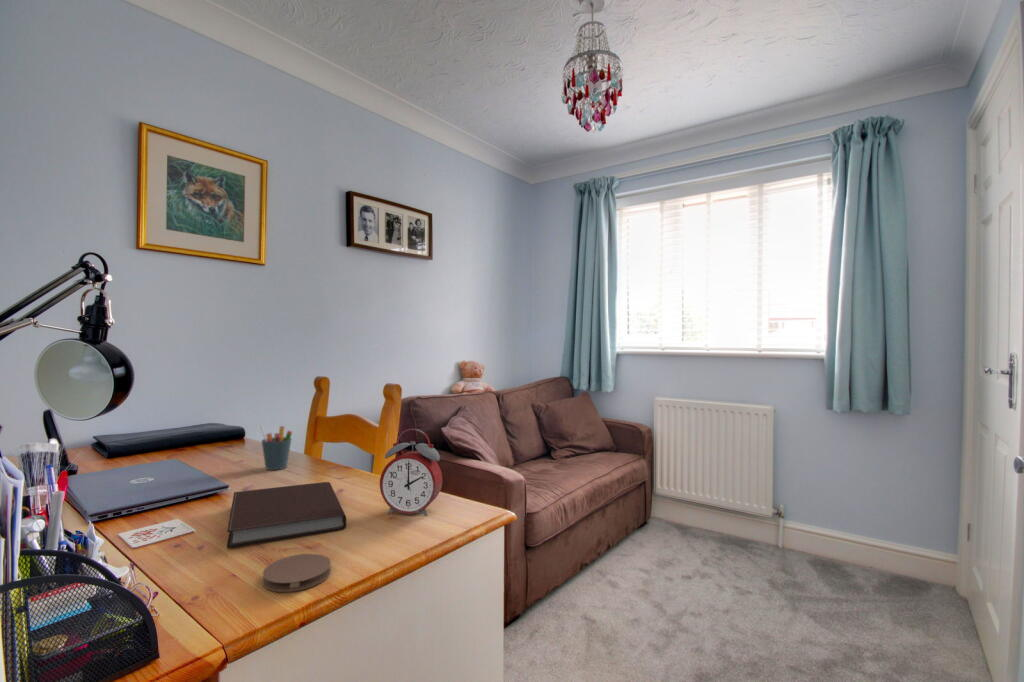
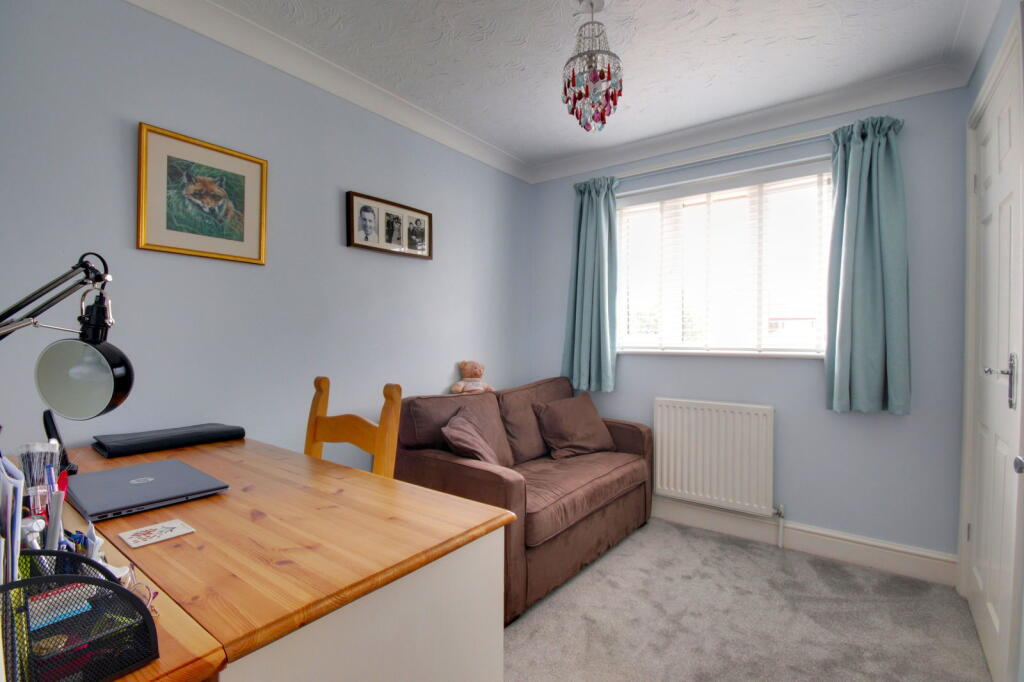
- notebook (286, 509)
- coaster (297, 571)
- alarm clock (412, 469)
- pen holder (276, 446)
